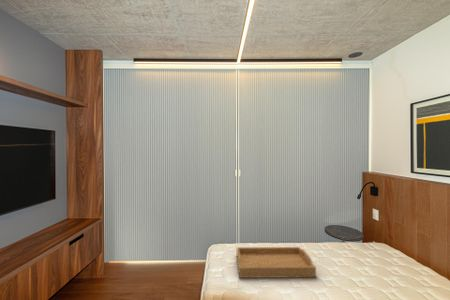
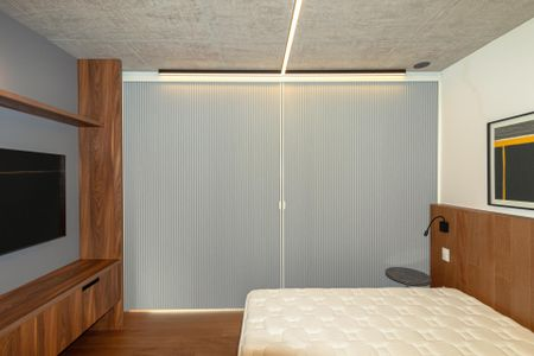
- serving tray (272, 259)
